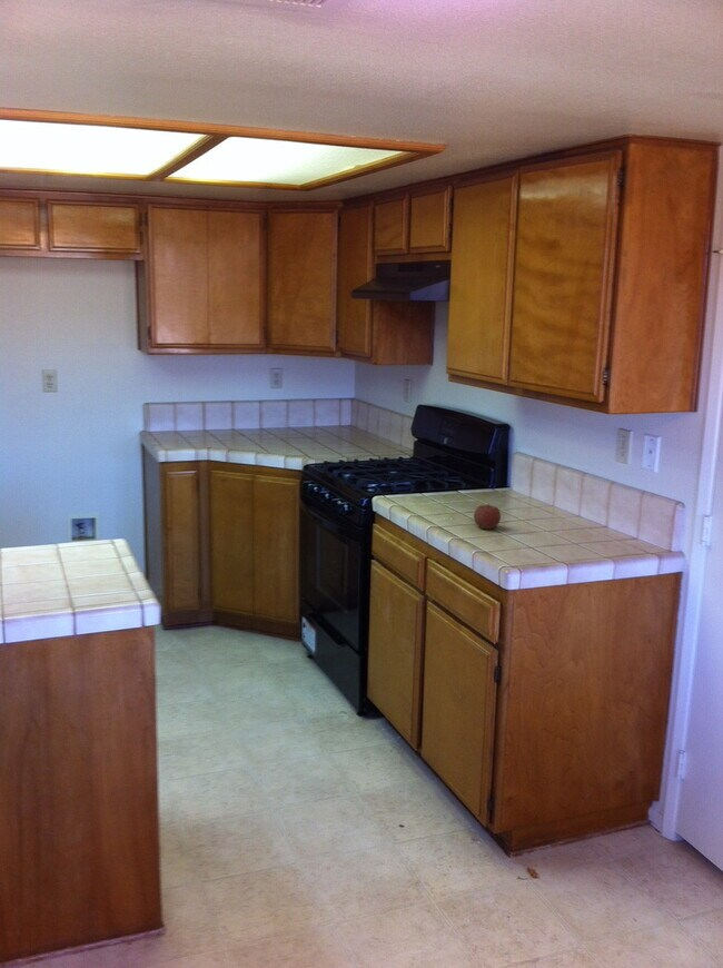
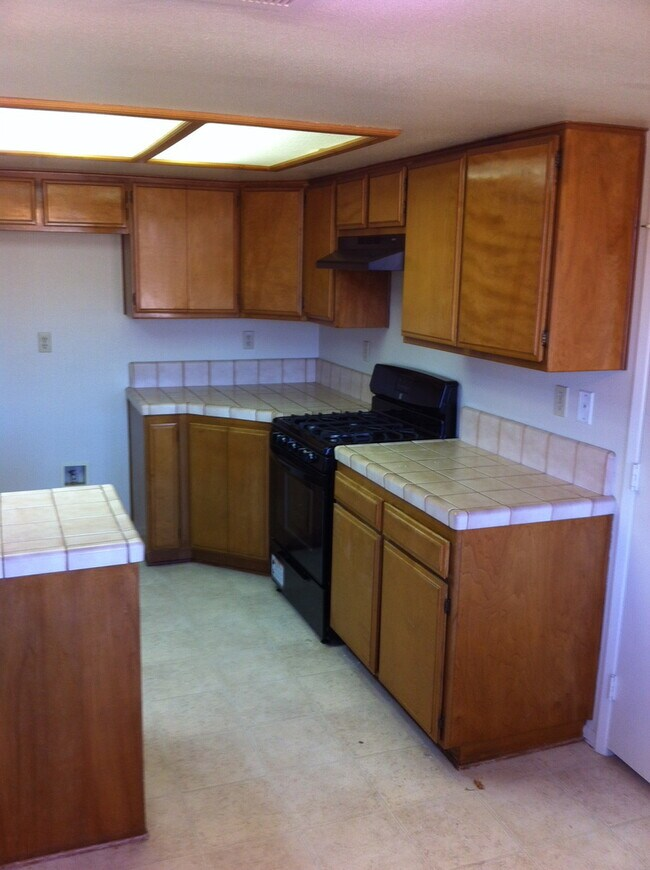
- apple (487, 515)
